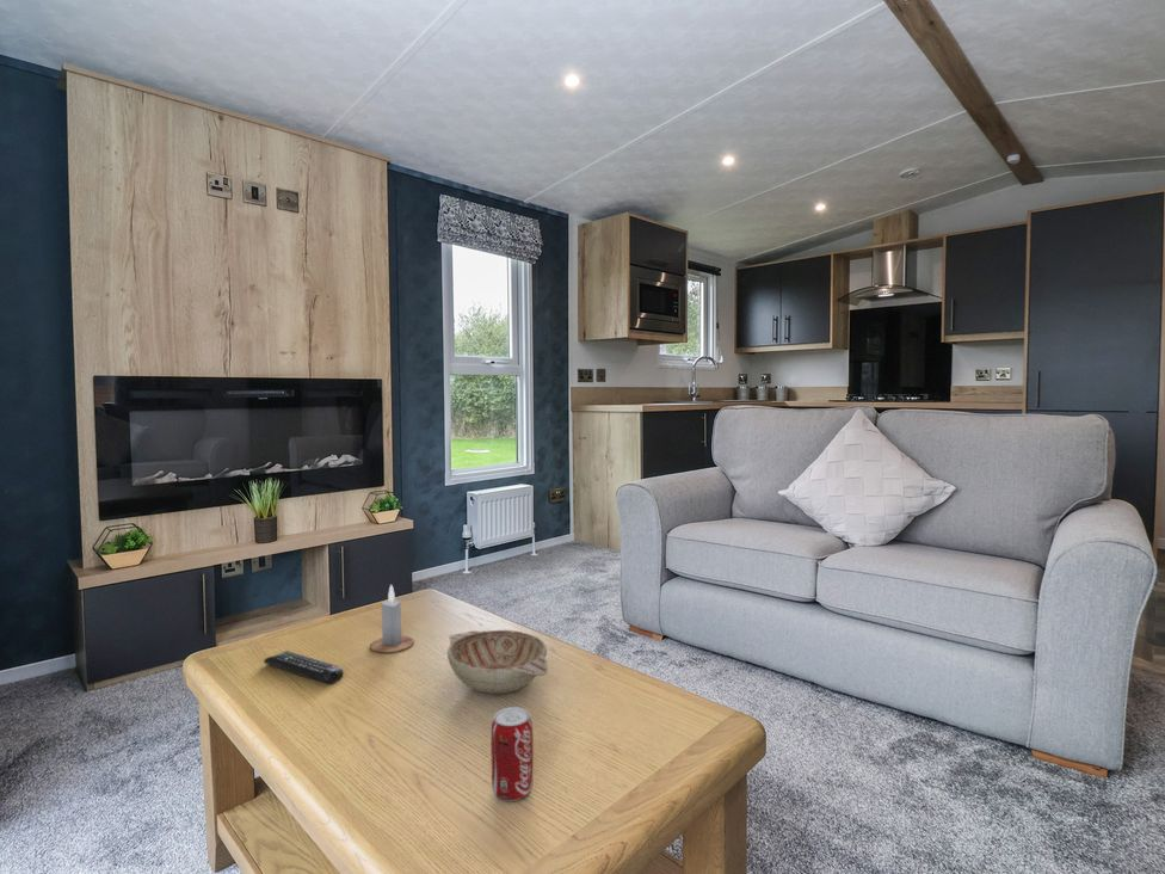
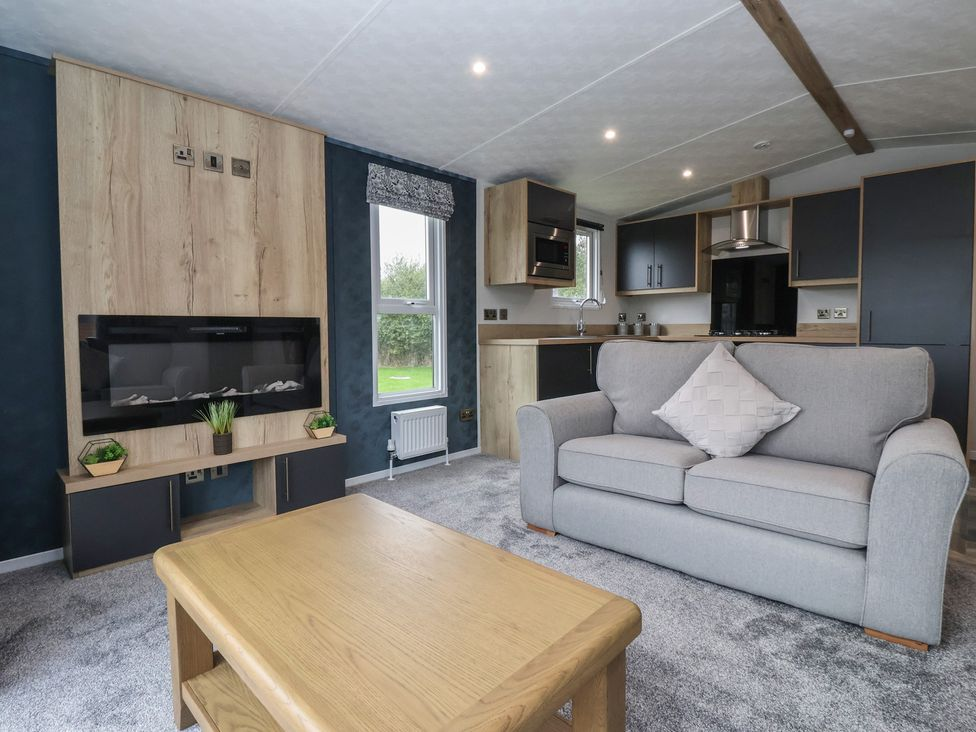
- remote control (302, 666)
- candle (392, 614)
- beverage can (512, 753)
- decorative bowl (498, 665)
